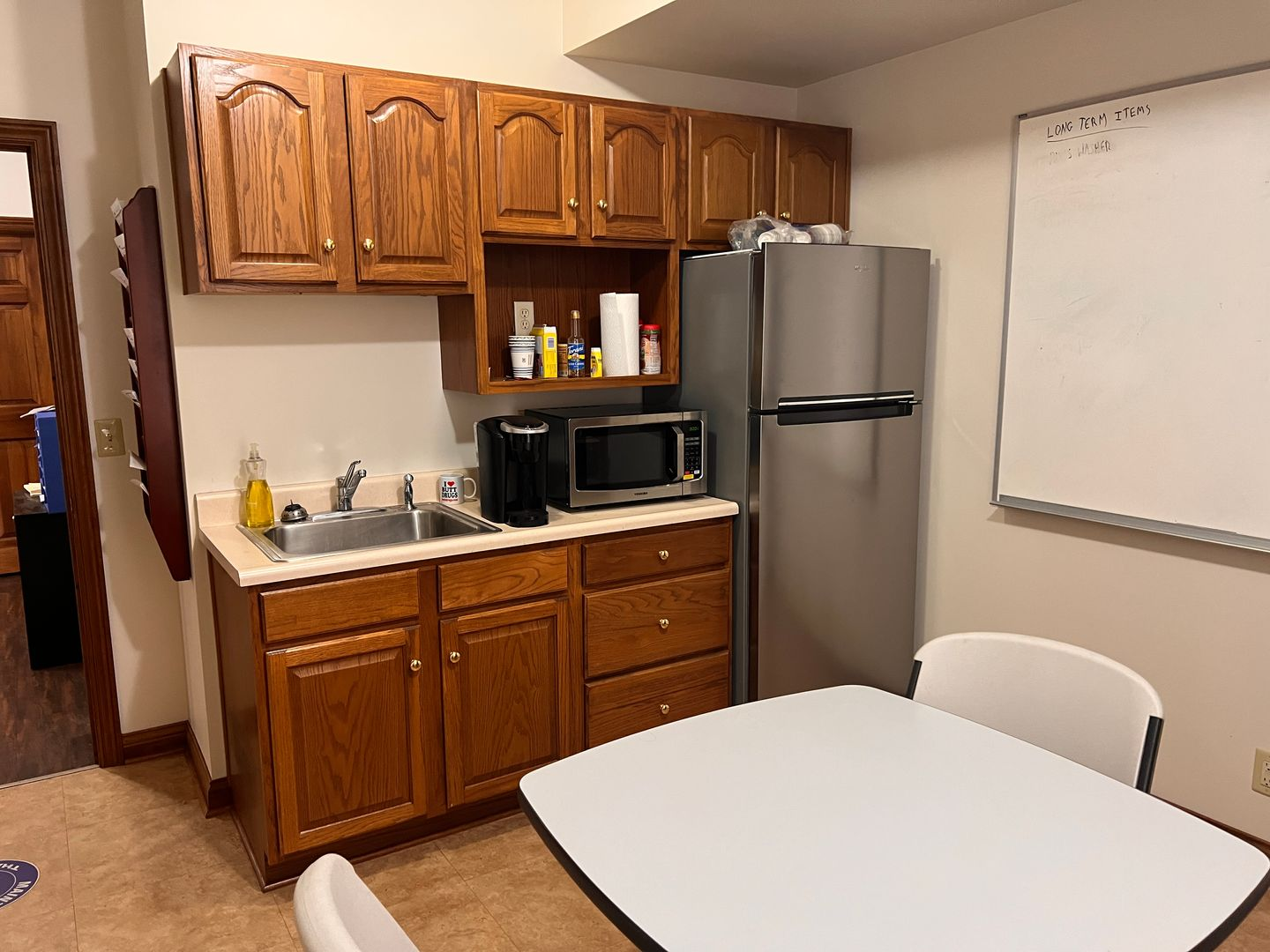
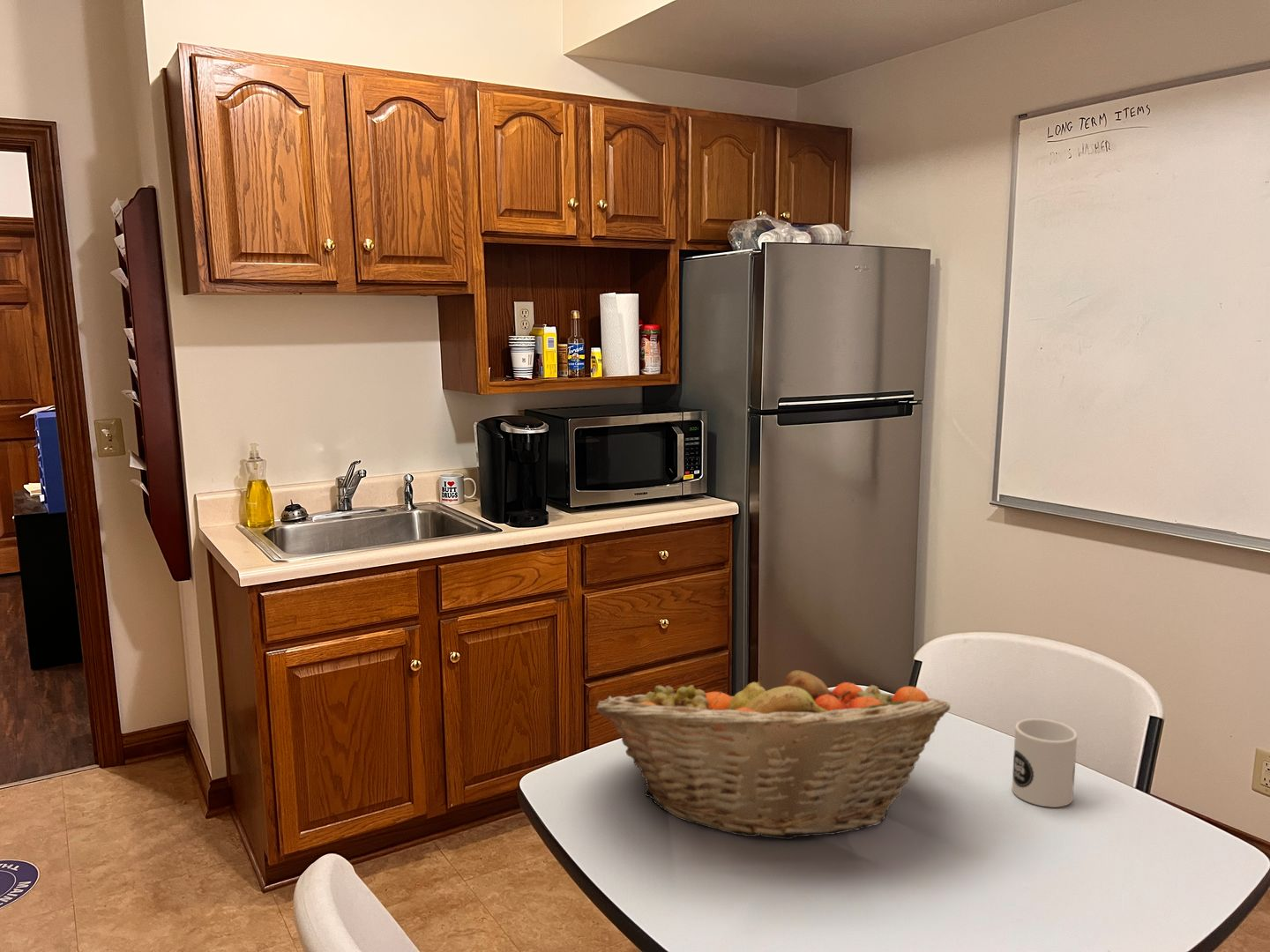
+ mug (1038, 755)
+ fruit basket (769, 731)
